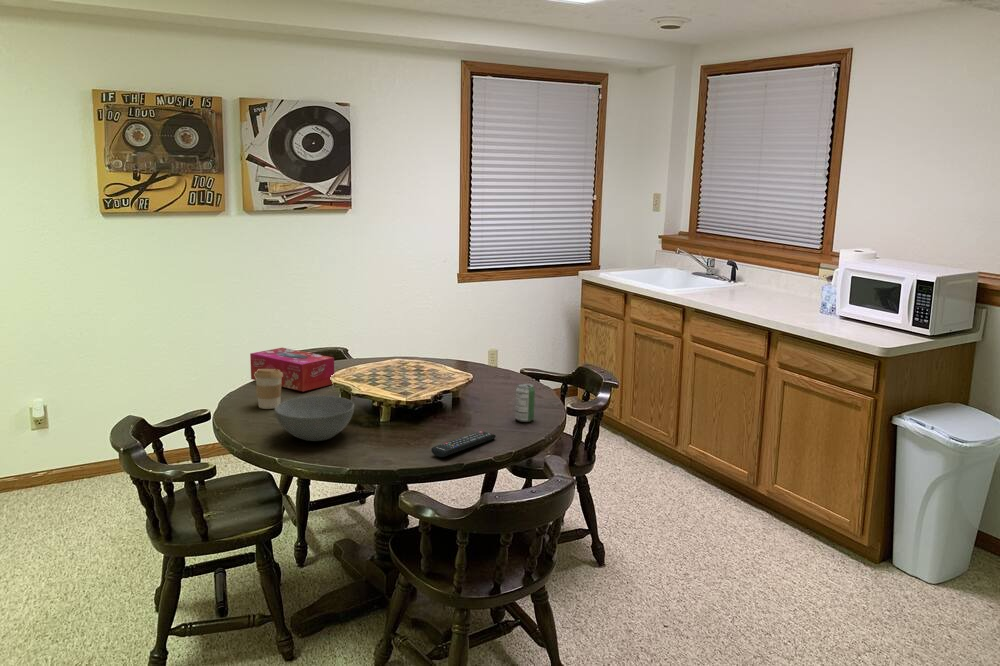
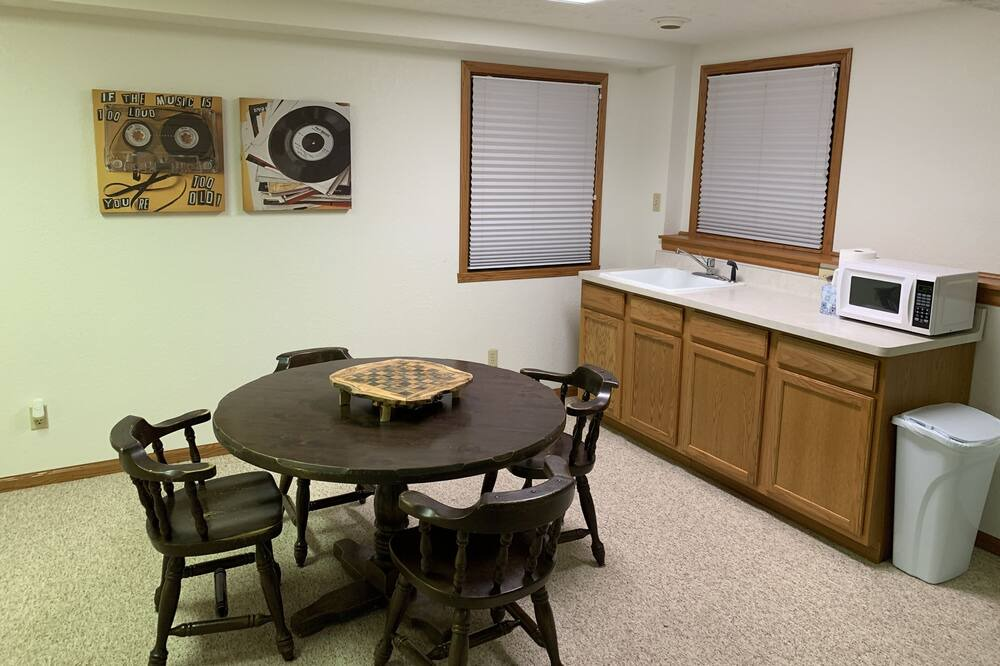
- coffee cup (268, 387)
- bowl (315, 421)
- tissue box (292, 368)
- remote control (464, 443)
- beverage can (525, 402)
